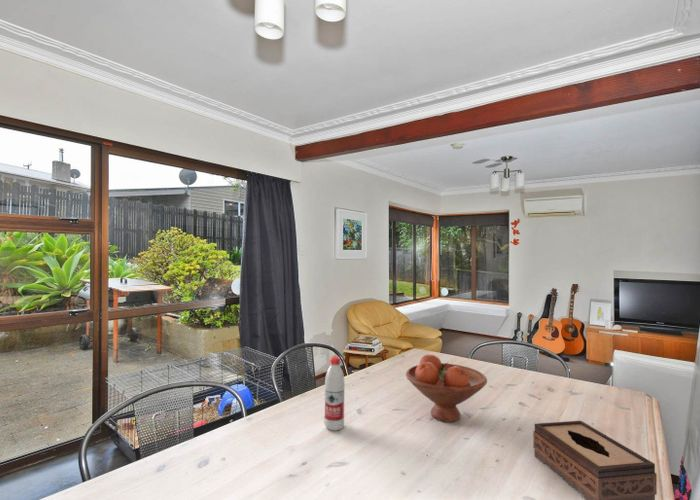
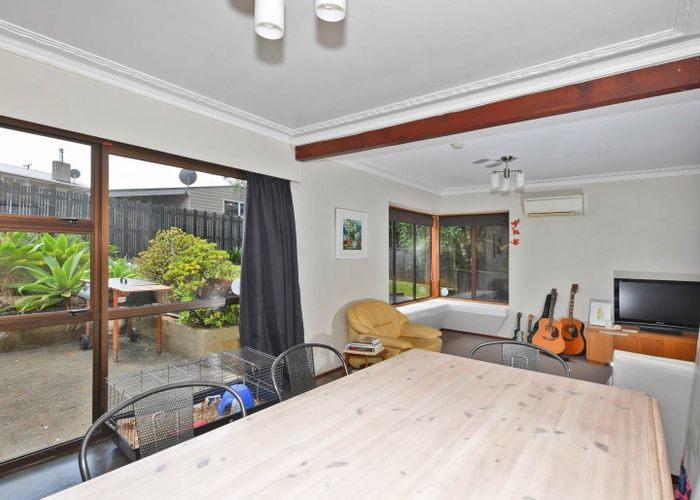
- water bottle (334, 392)
- fruit bowl (445, 387)
- tissue box (588, 459)
